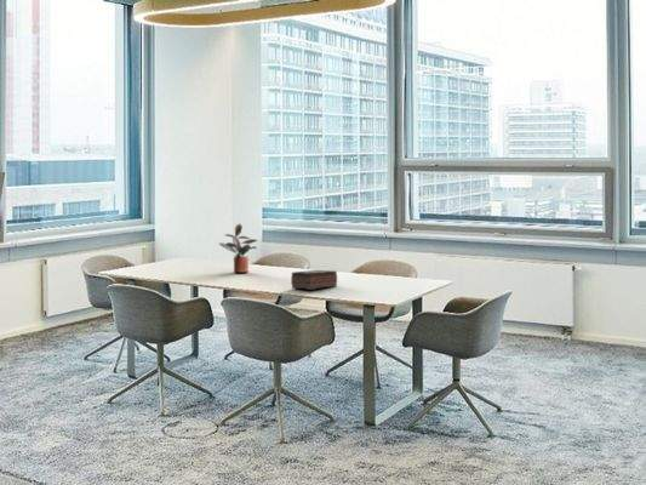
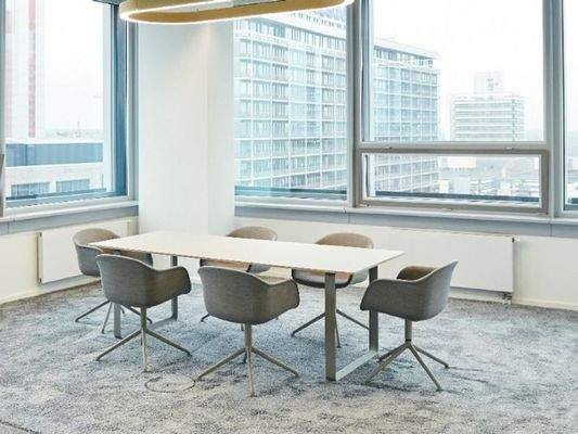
- tissue box (314, 279)
- potted plant (238, 247)
